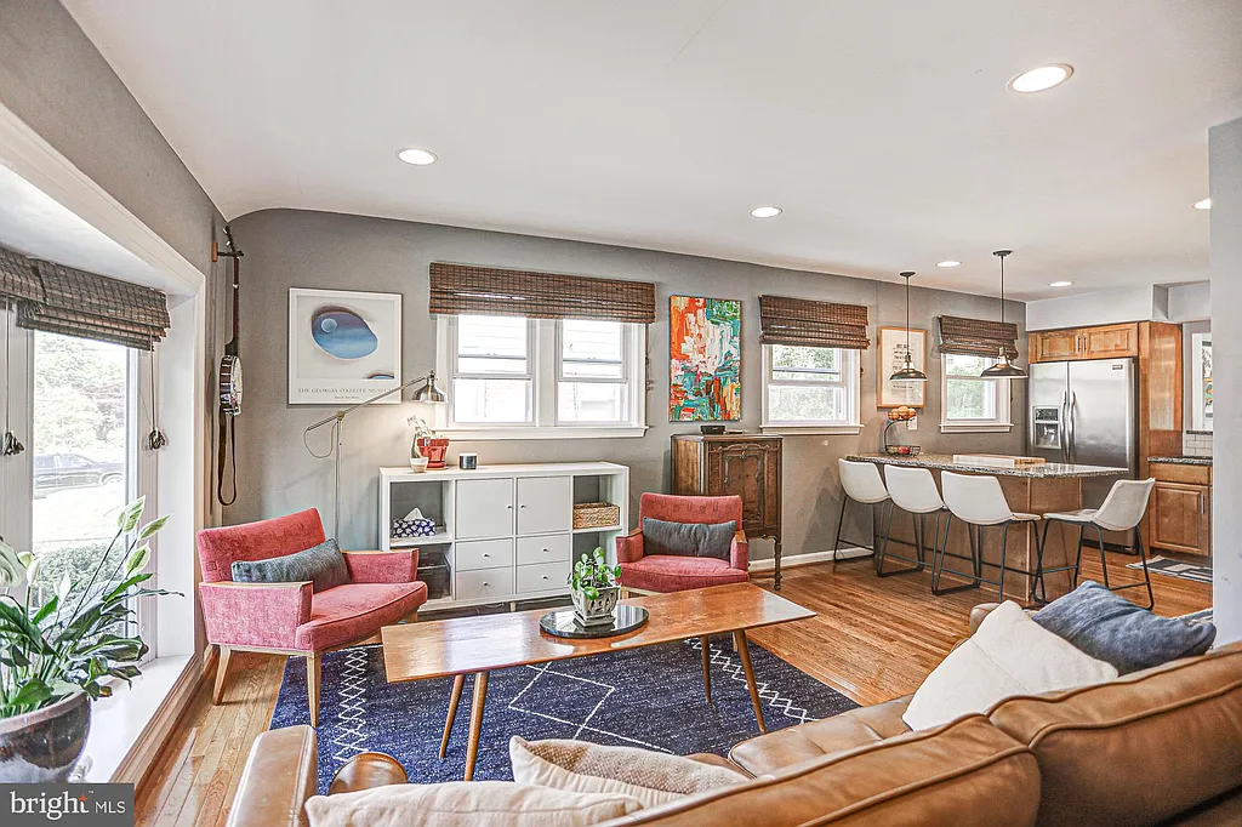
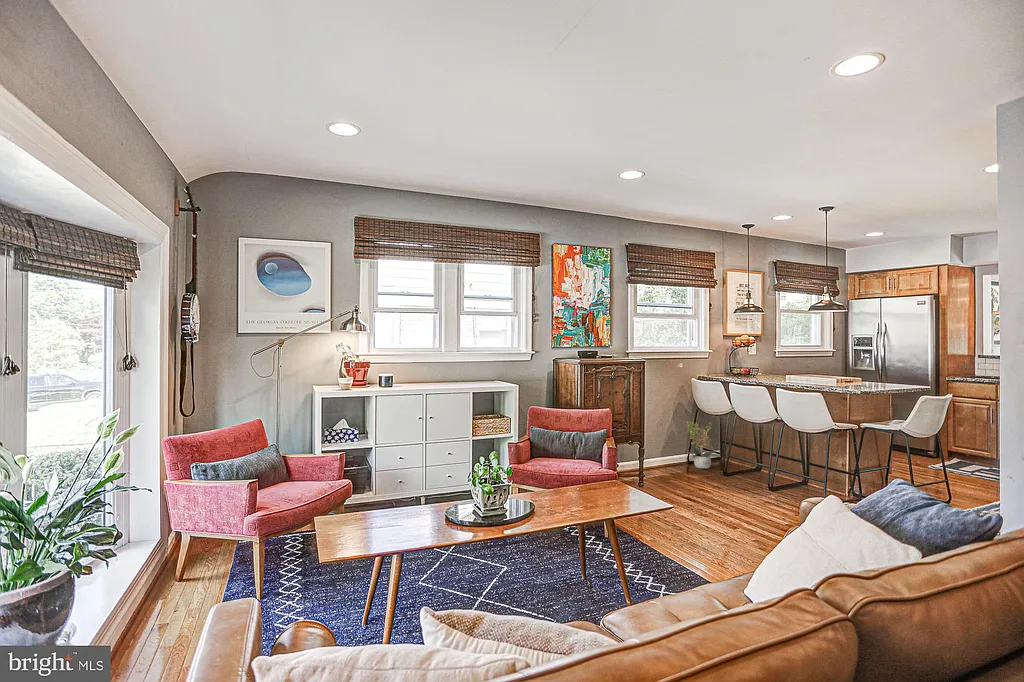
+ potted plant (699, 444)
